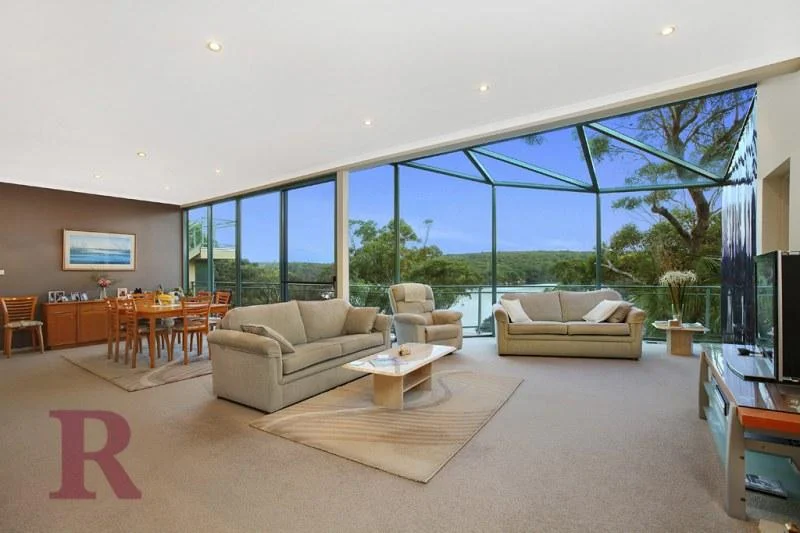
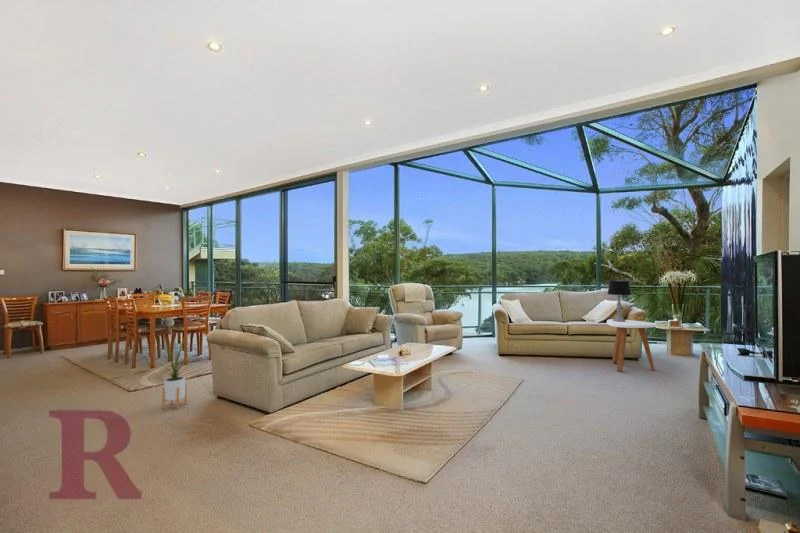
+ house plant (173, 370)
+ side table (625, 343)
+ table lamp (619, 300)
